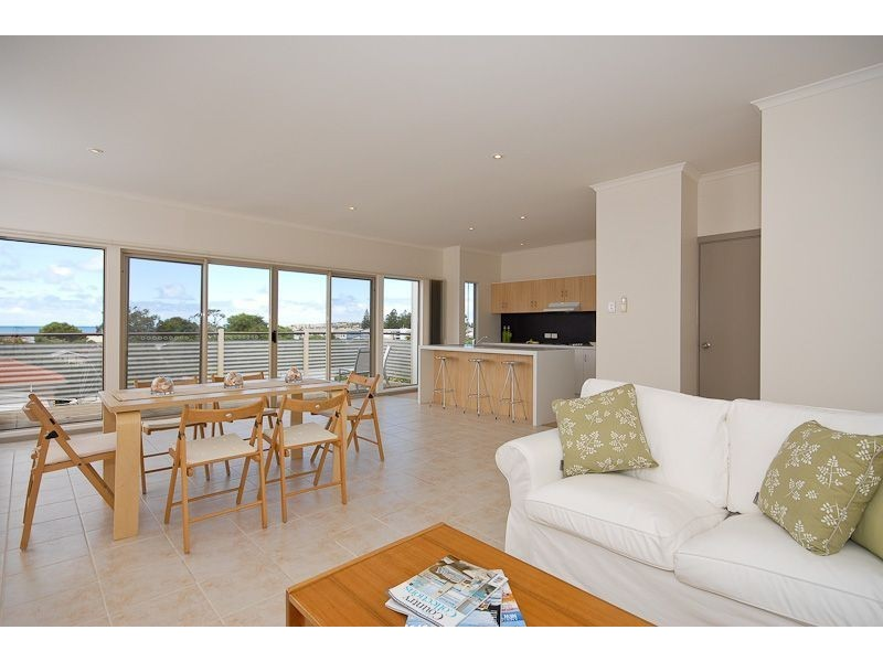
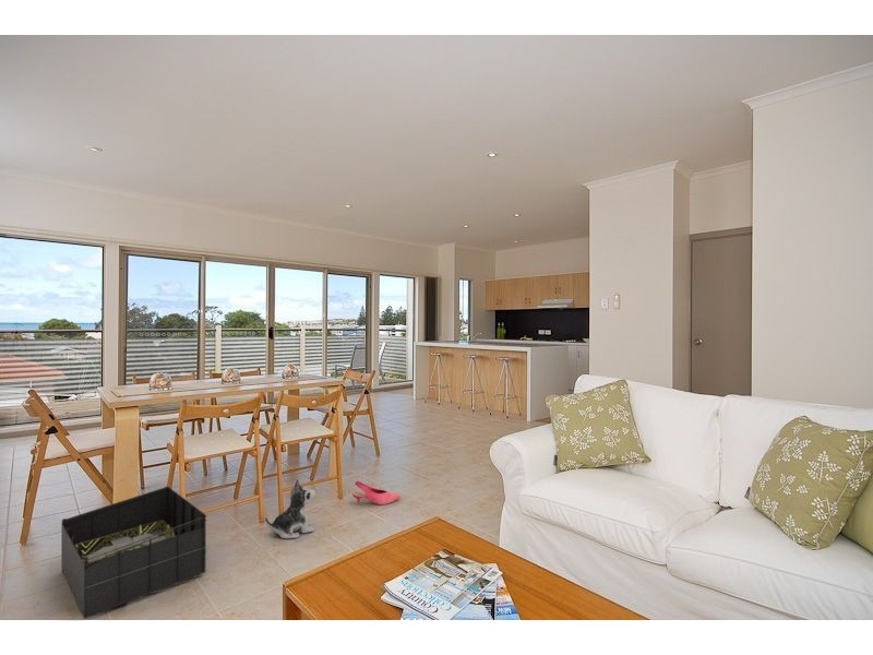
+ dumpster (133, 543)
+ plush toy (290, 507)
+ shoe (375, 490)
